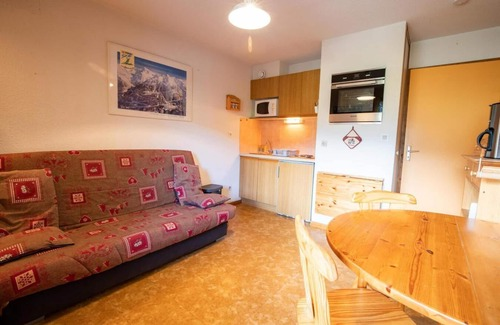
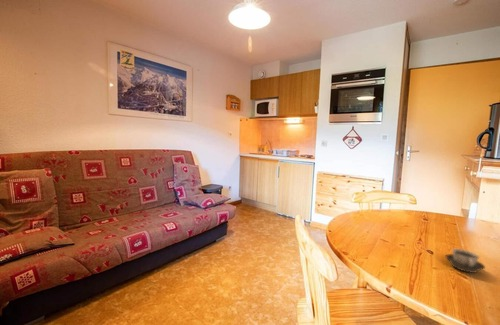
+ cup (464, 260)
